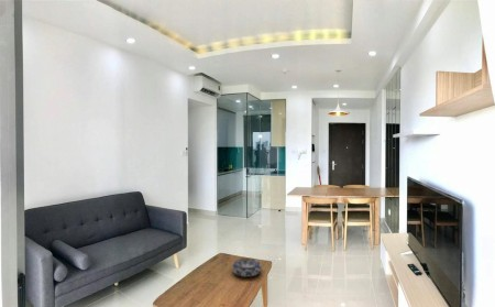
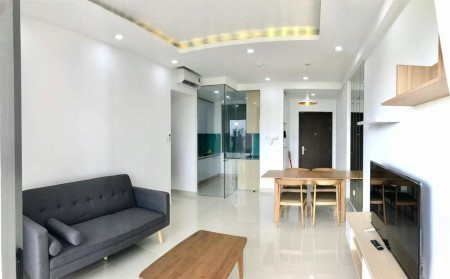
- decorative bowl (246, 267)
